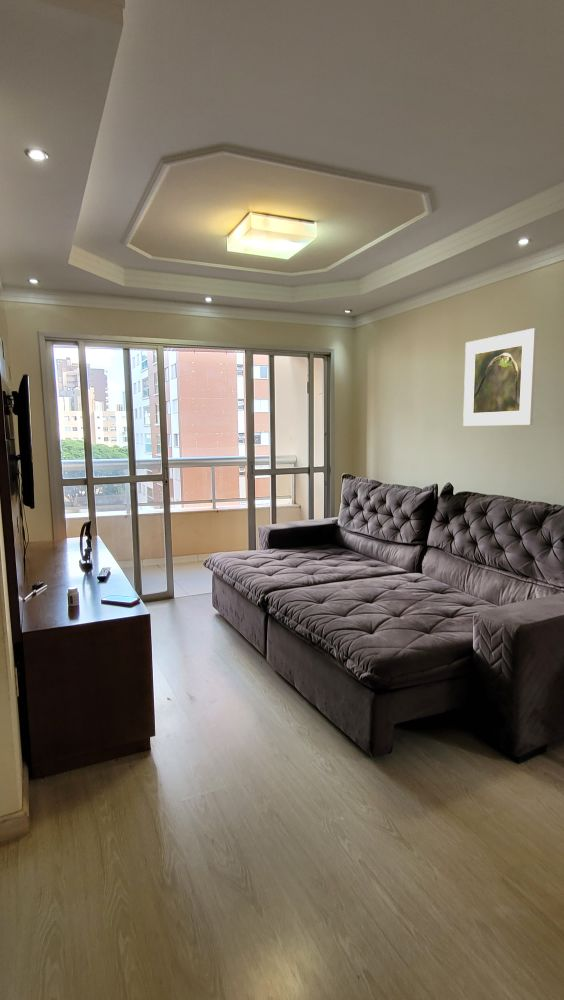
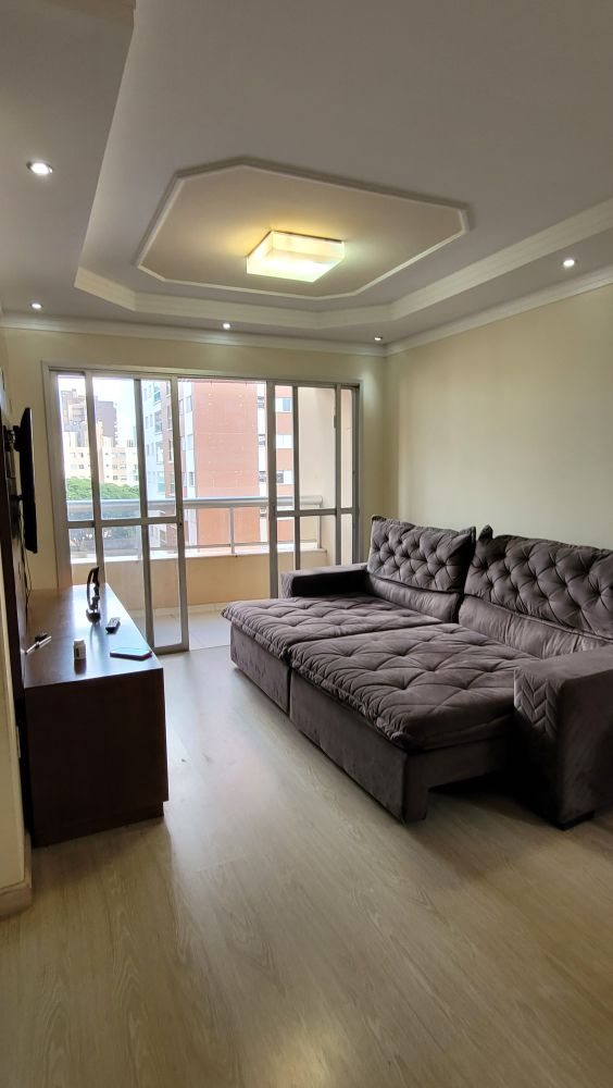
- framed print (497, 381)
